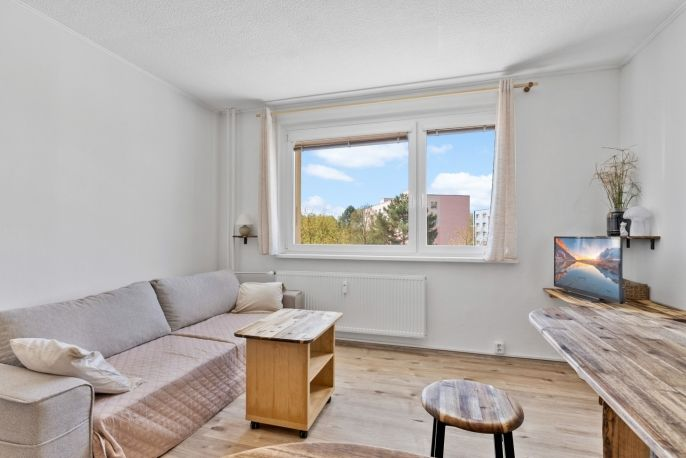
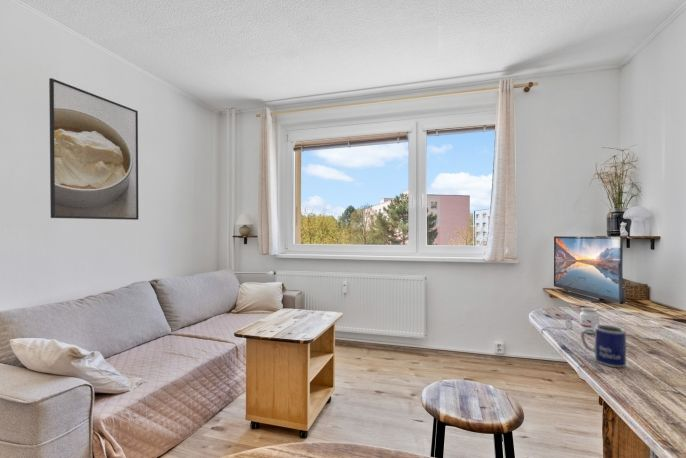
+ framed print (99, 157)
+ mug (602, 344)
+ candle (582, 319)
